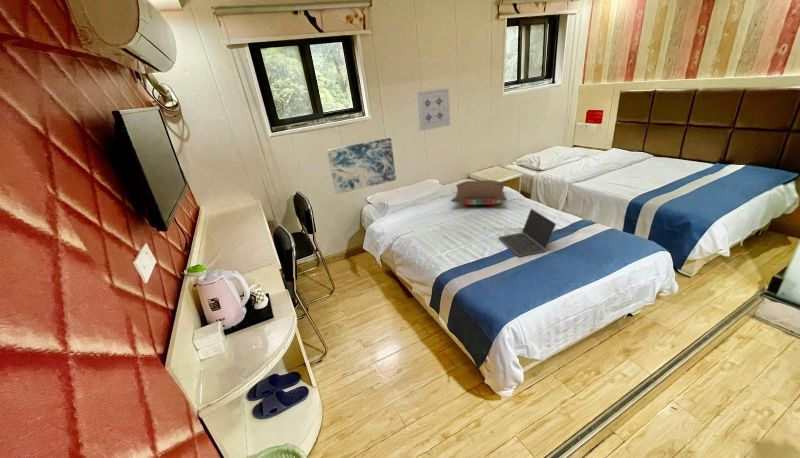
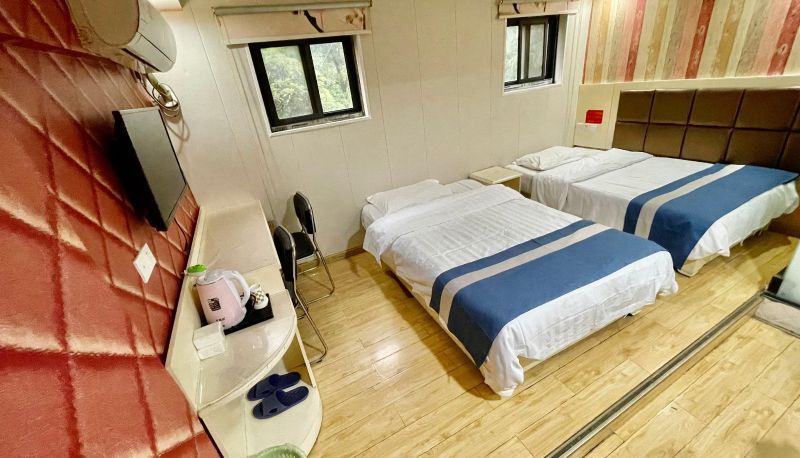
- wall art (433, 109)
- laptop computer (525, 231)
- pillow (479, 192)
- wall art (363, 165)
